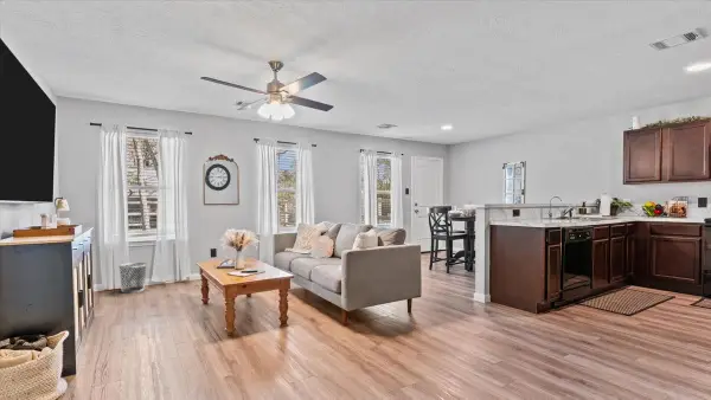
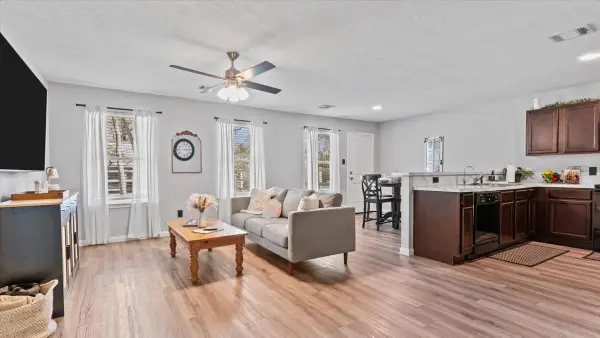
- waste bin (133, 277)
